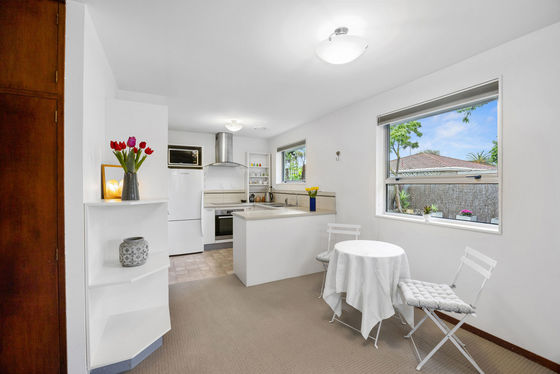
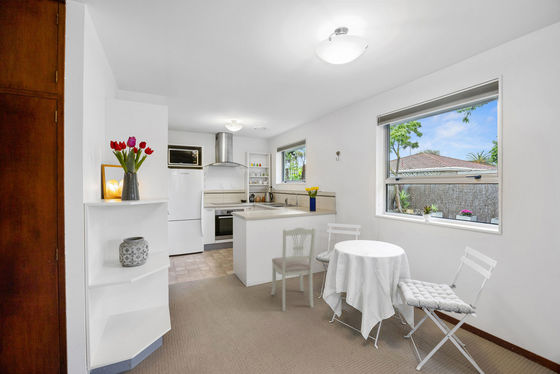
+ dining chair (292, 262)
